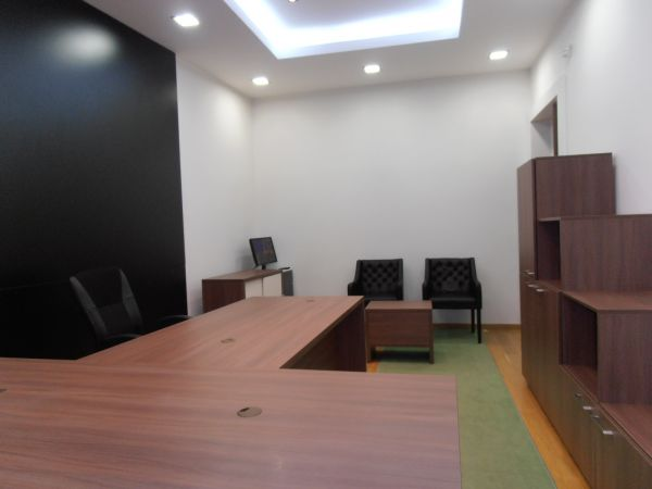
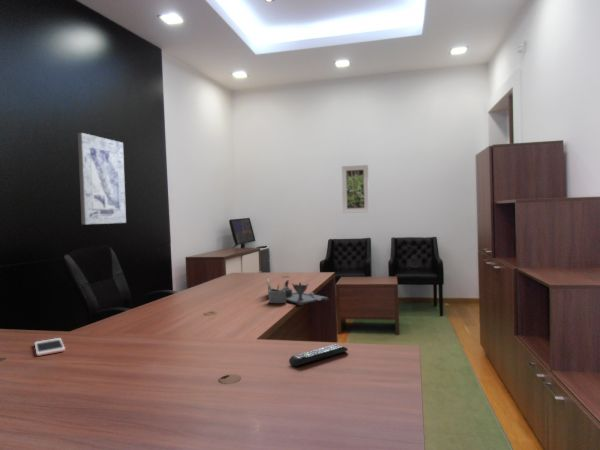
+ wall art (103, 181)
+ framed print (355, 189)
+ cell phone (49, 346)
+ remote control (319, 354)
+ desk organizer (288, 287)
